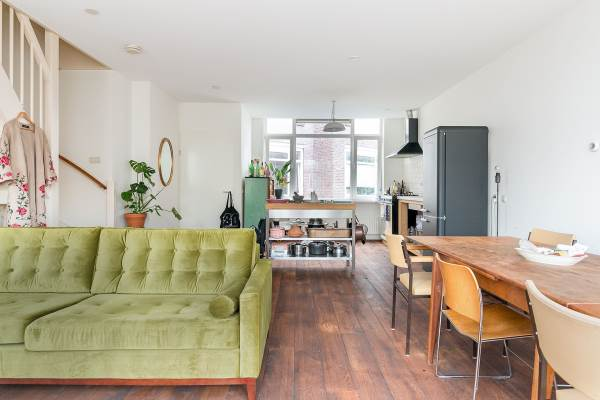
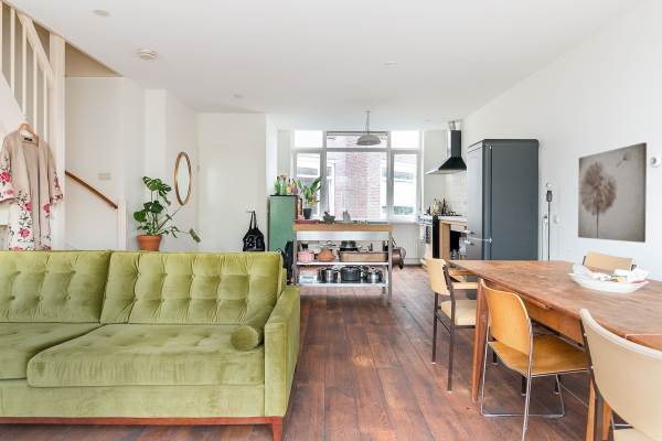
+ wall art (608, 195)
